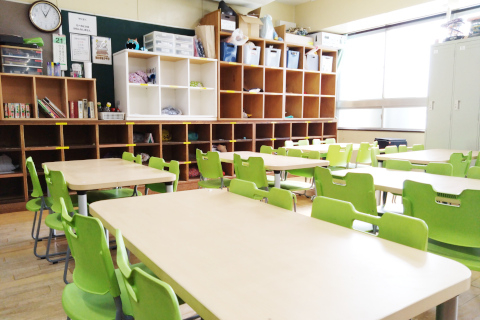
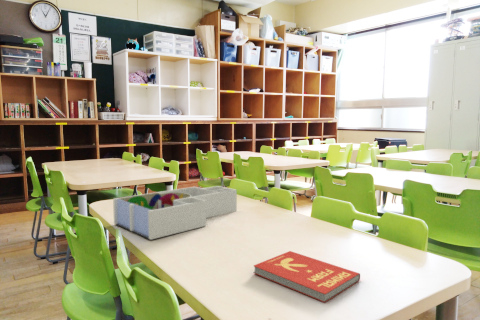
+ book (305, 272)
+ desk organizer (185, 207)
